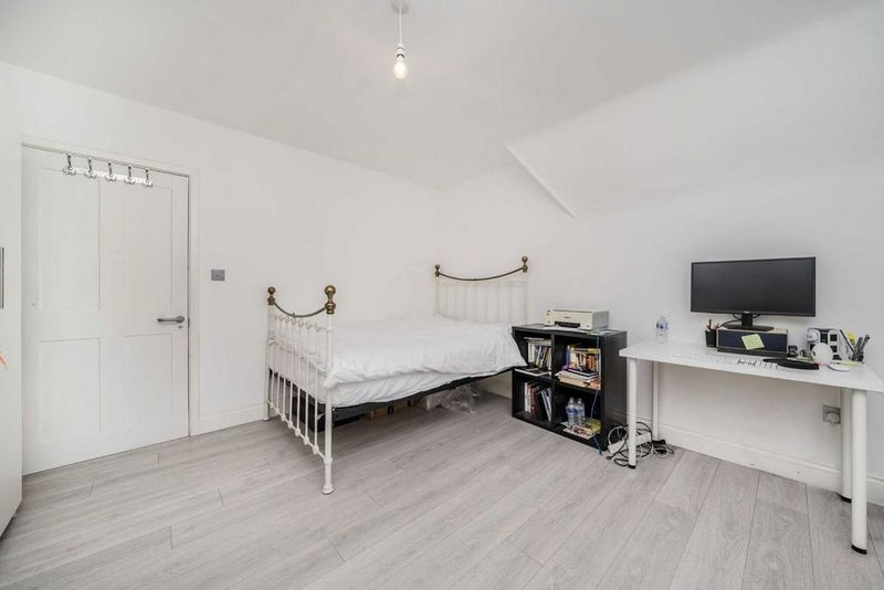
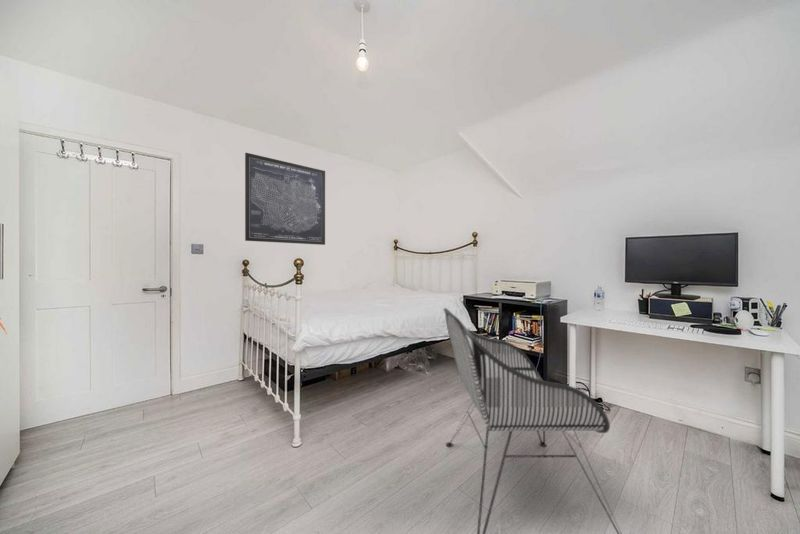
+ chair (513, 398)
+ wall art (288, 202)
